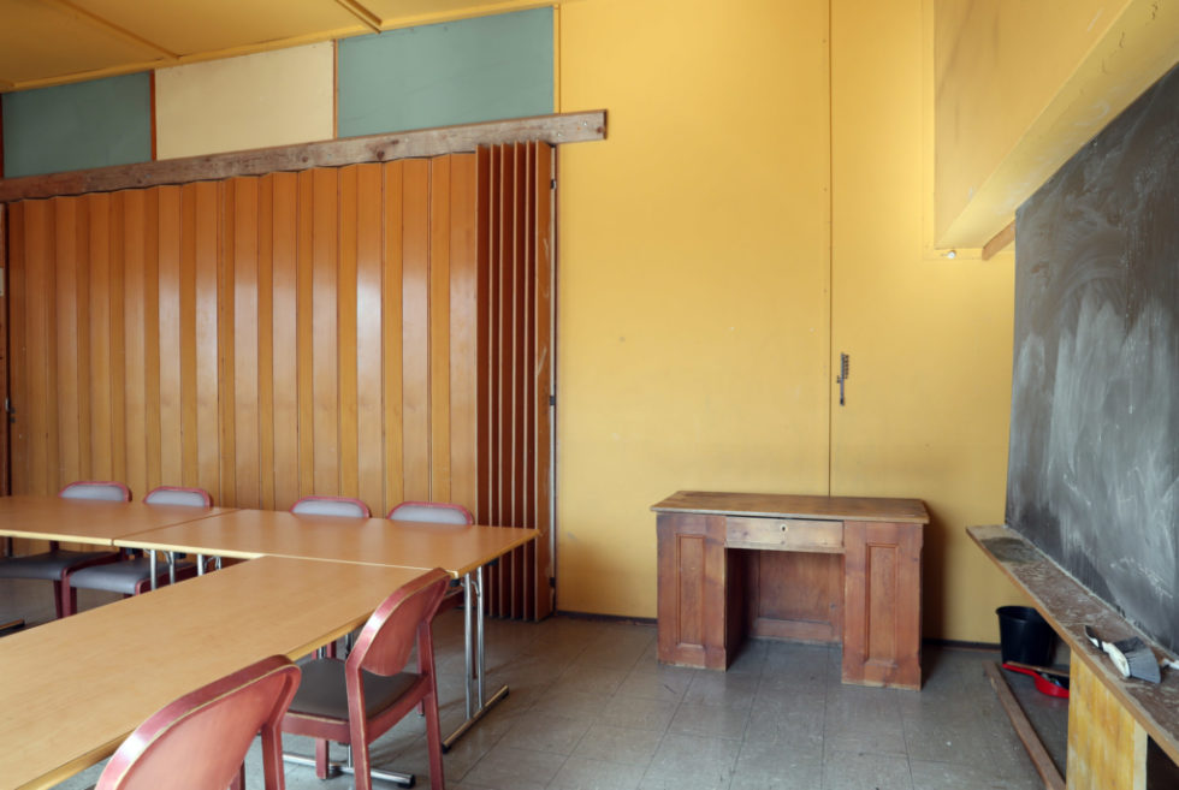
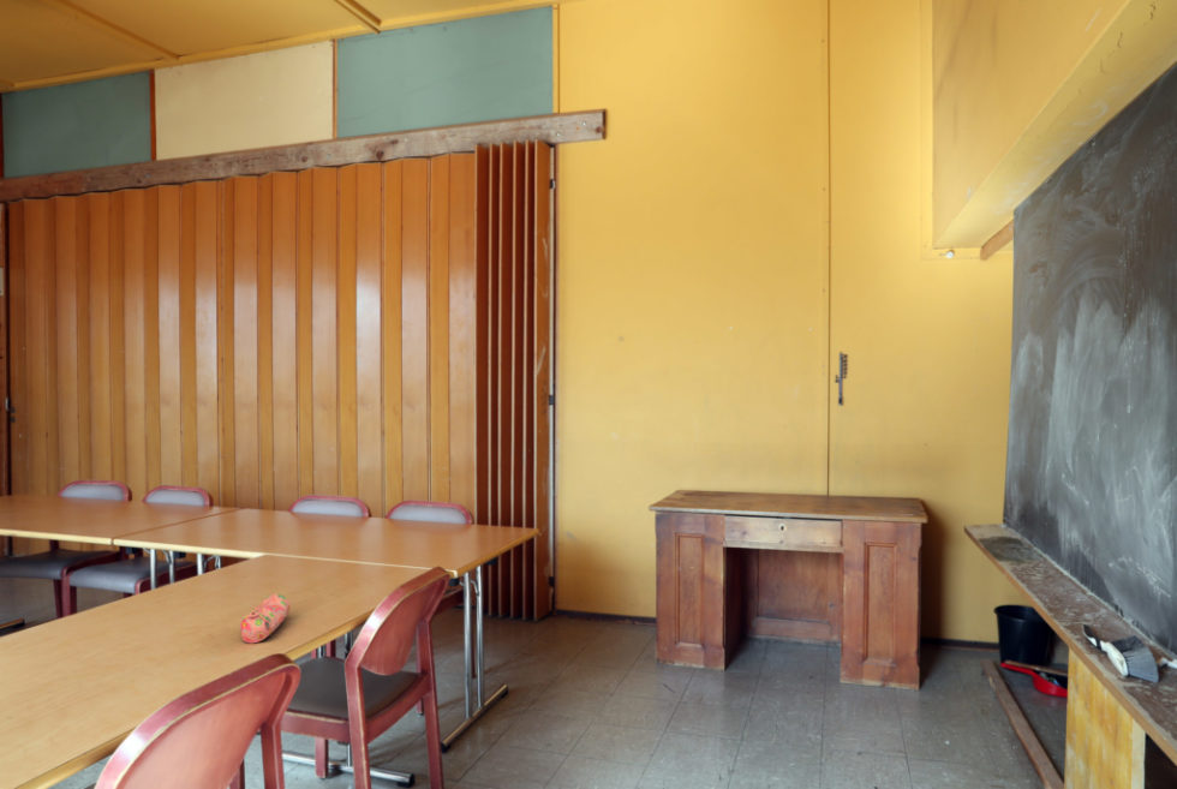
+ pencil case (265, 616)
